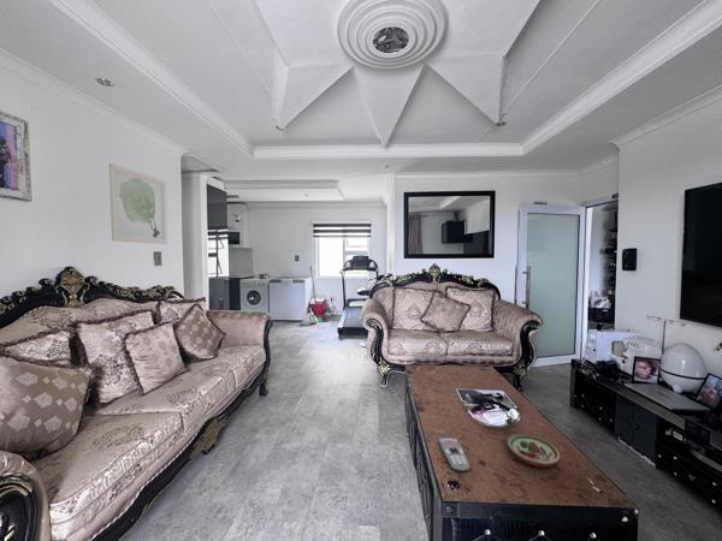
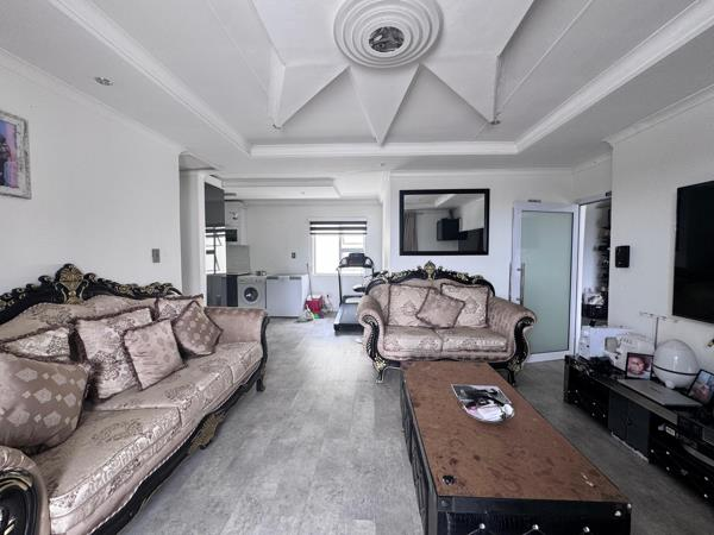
- decorative bowl (532, 452)
- remote control (454, 453)
- wall art (141, 208)
